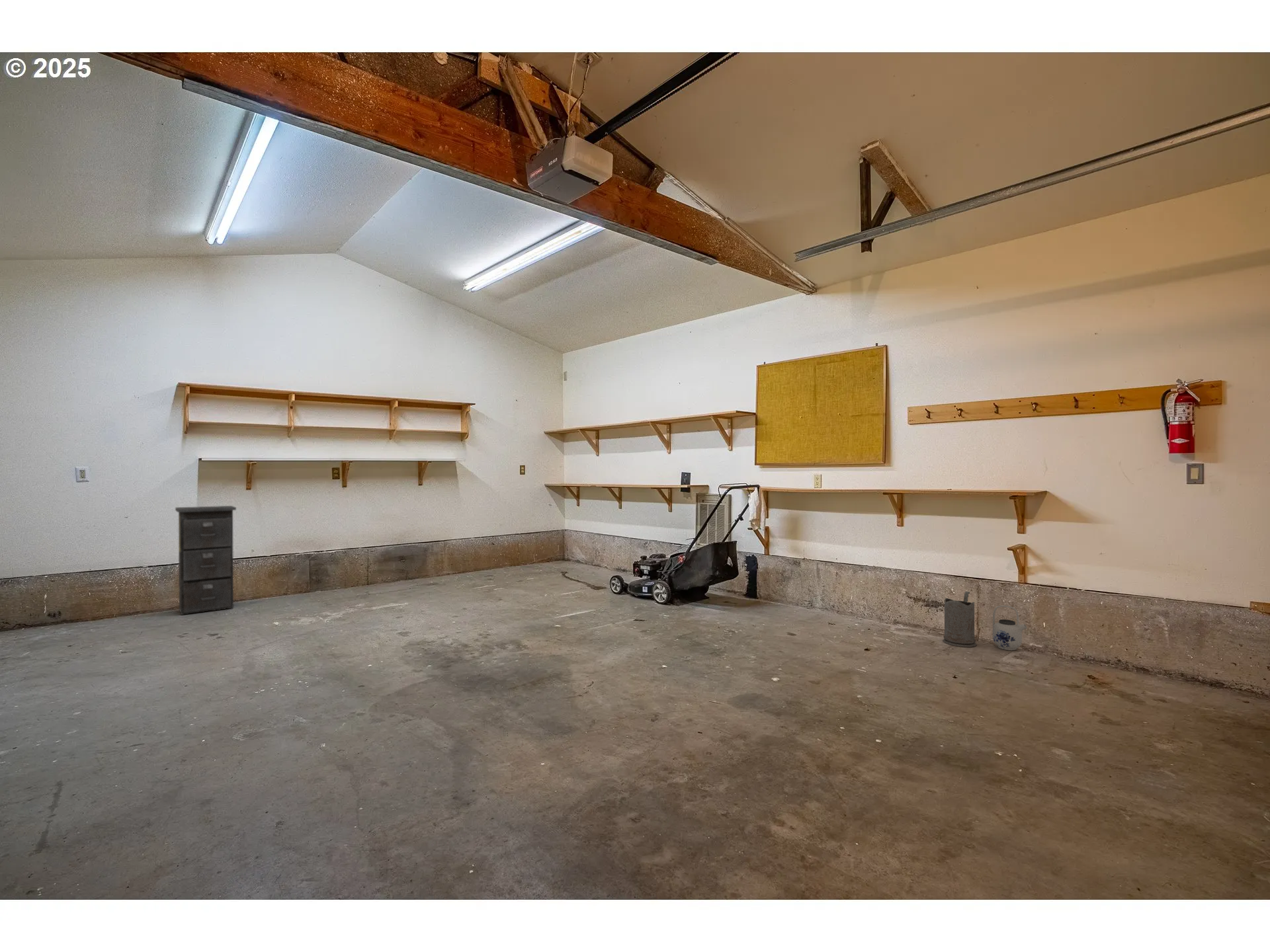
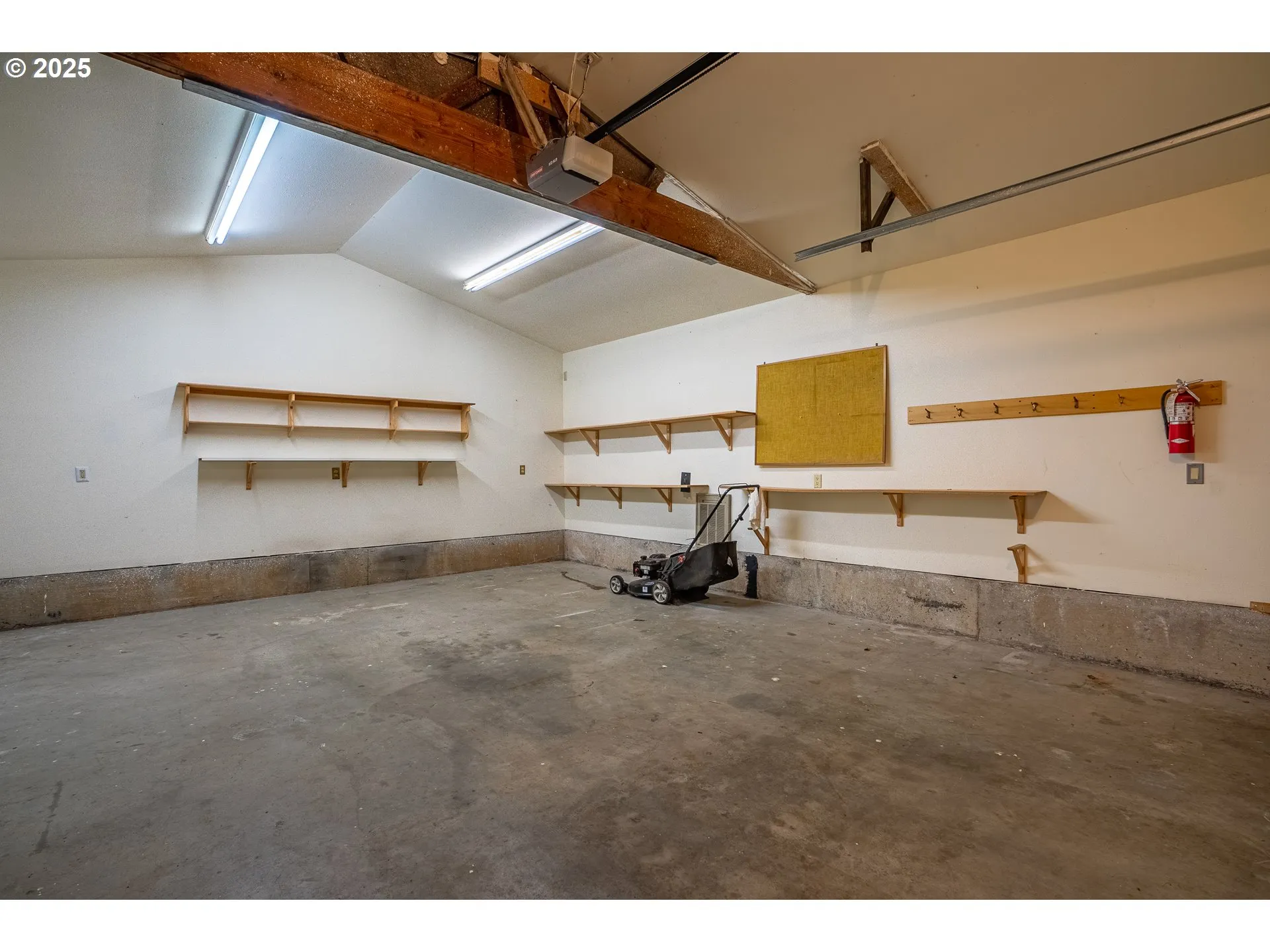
- filing cabinet (206, 558)
- teapot (1009, 627)
- jug (962, 617)
